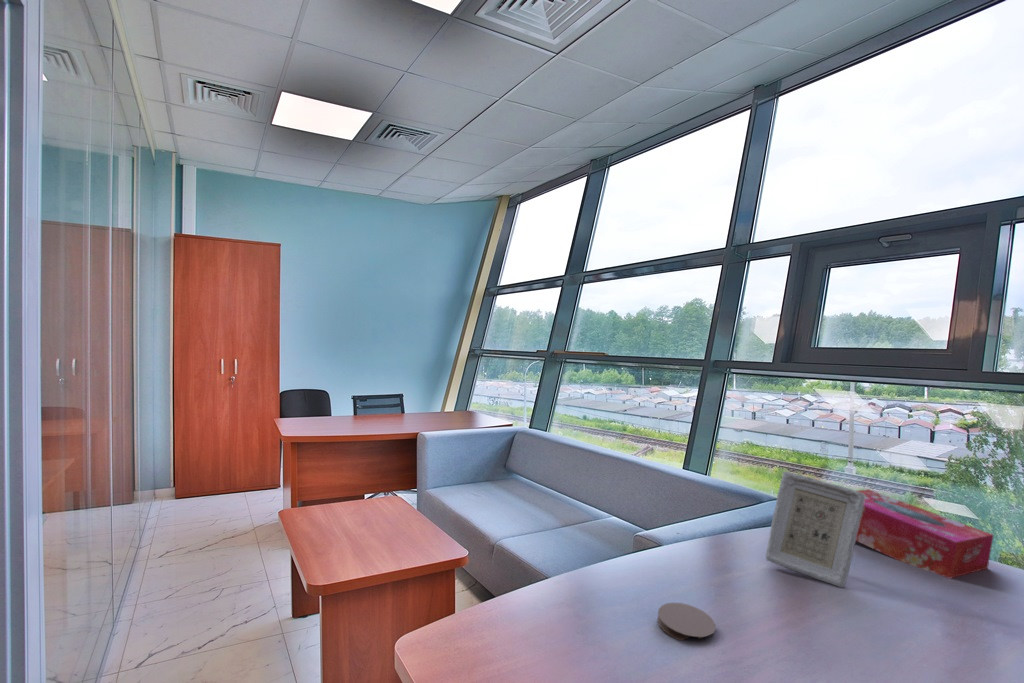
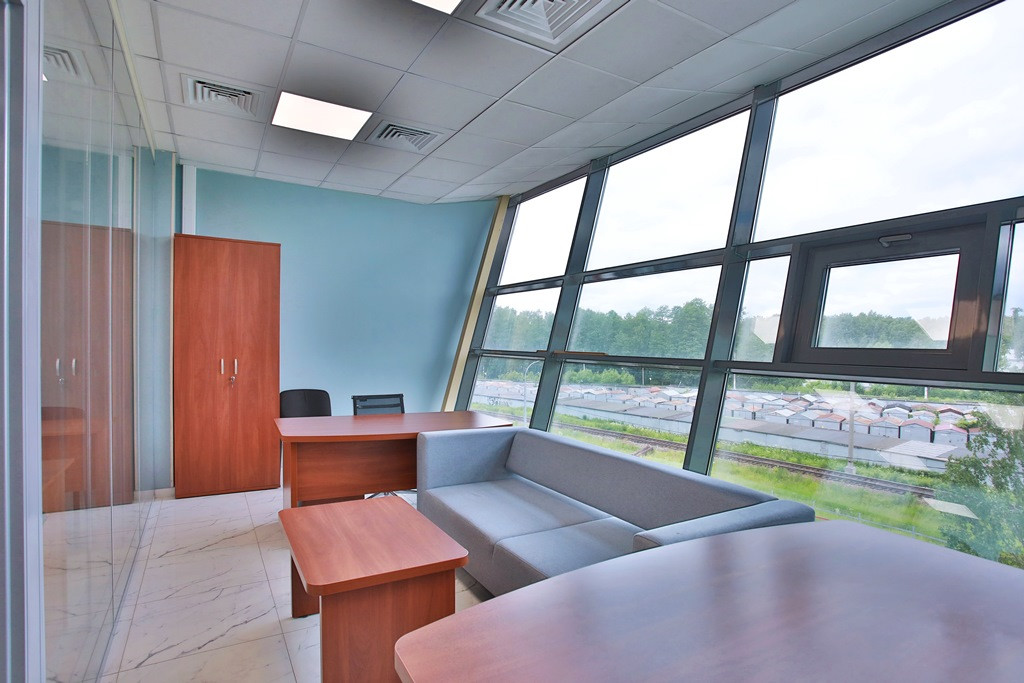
- coaster (686, 622)
- picture frame (811, 526)
- tissue box (904, 531)
